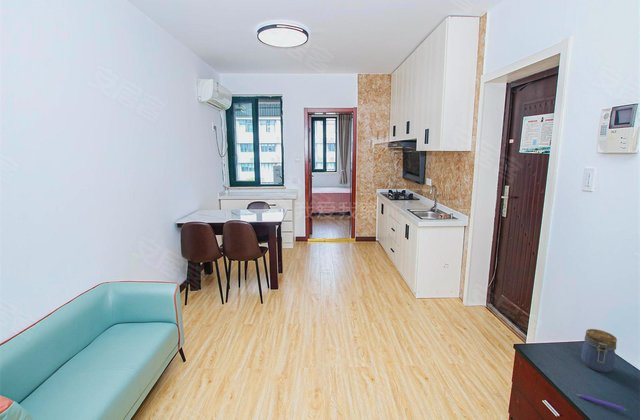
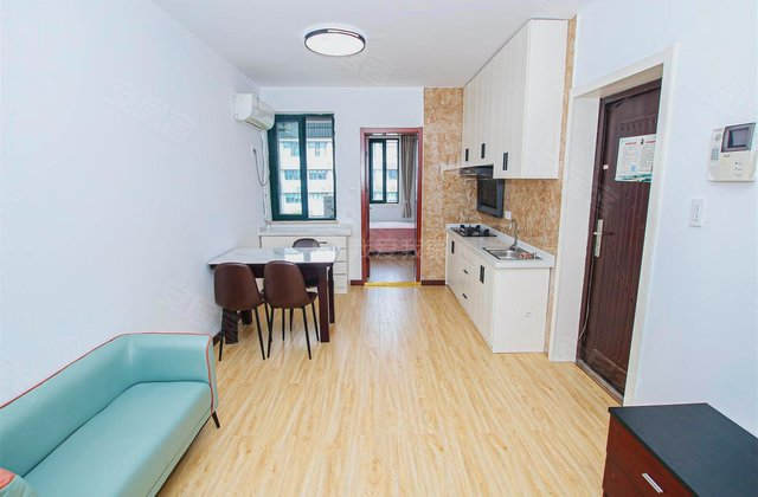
- jar (599, 350)
- pen (599, 401)
